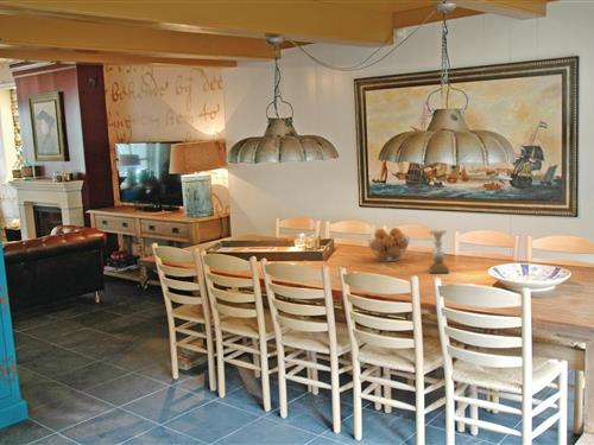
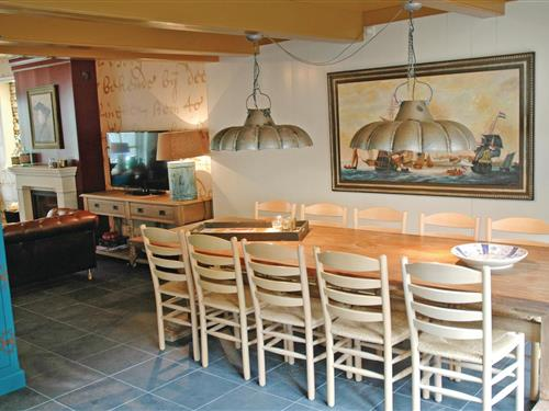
- candle holder (438, 252)
- fruit basket (388, 243)
